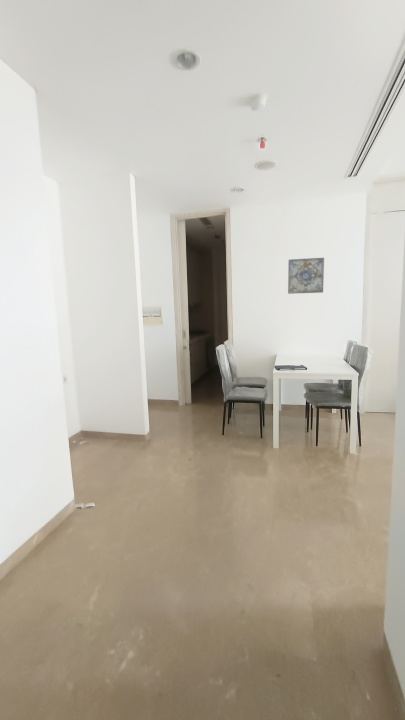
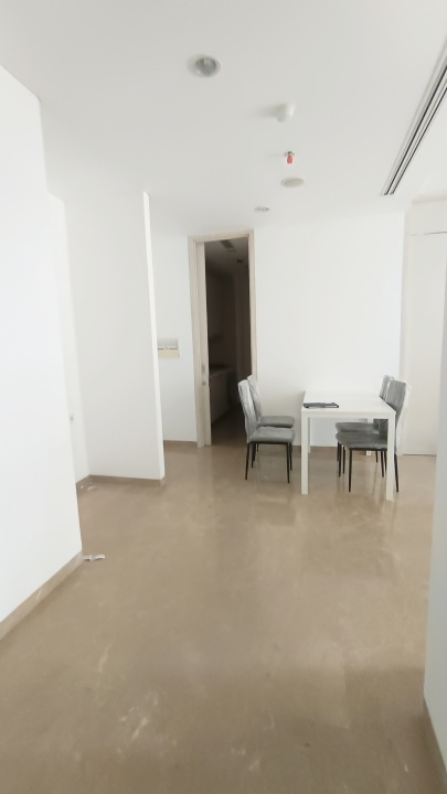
- wall art (305, 276)
